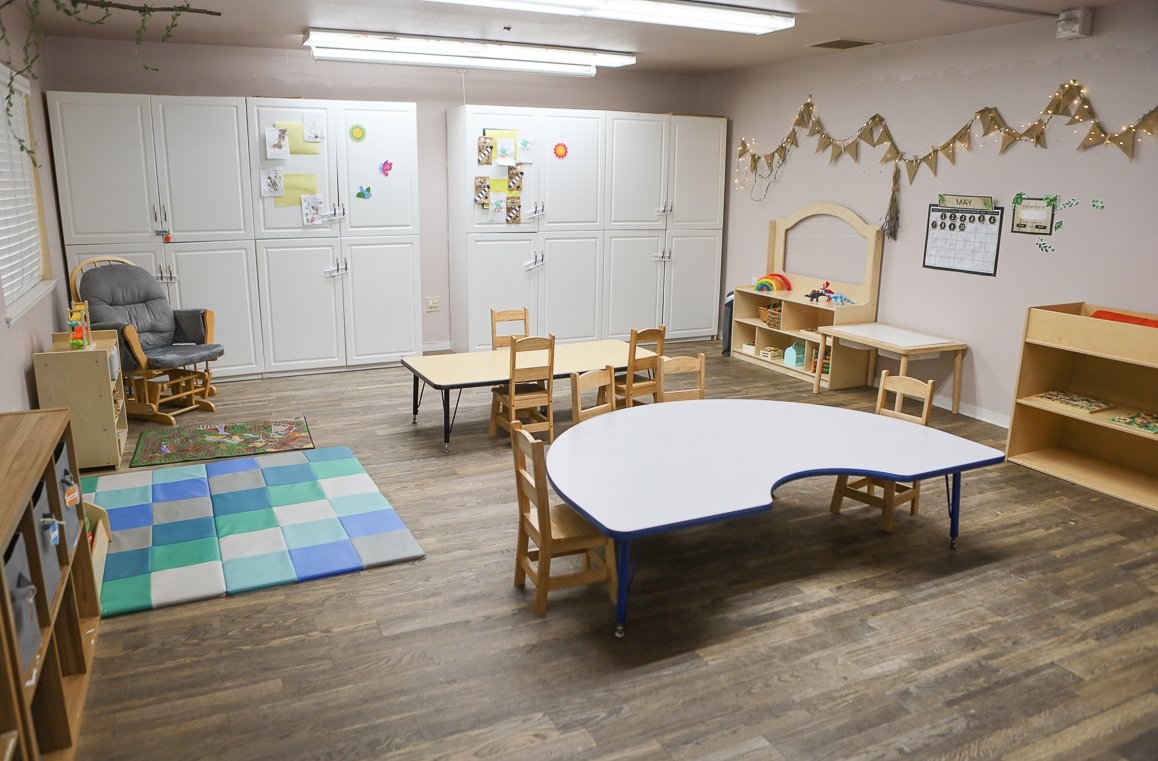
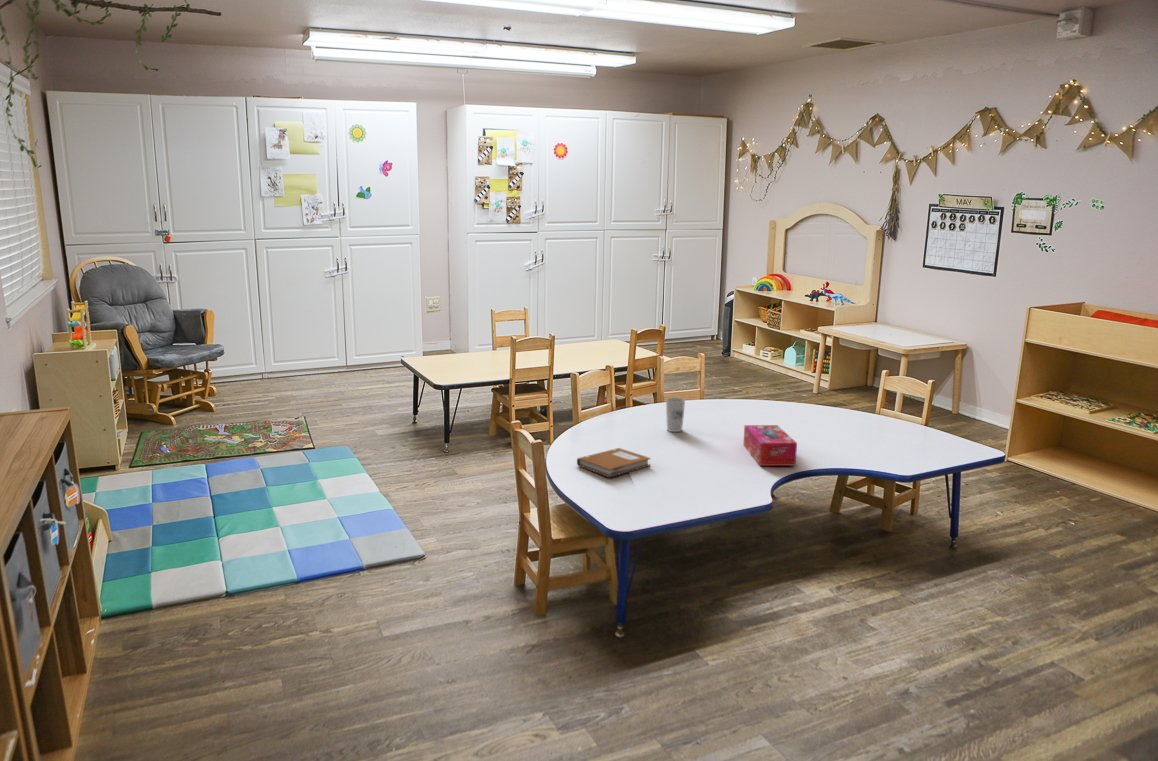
+ cup (675, 415)
+ notebook (614, 461)
+ tissue box (769, 444)
